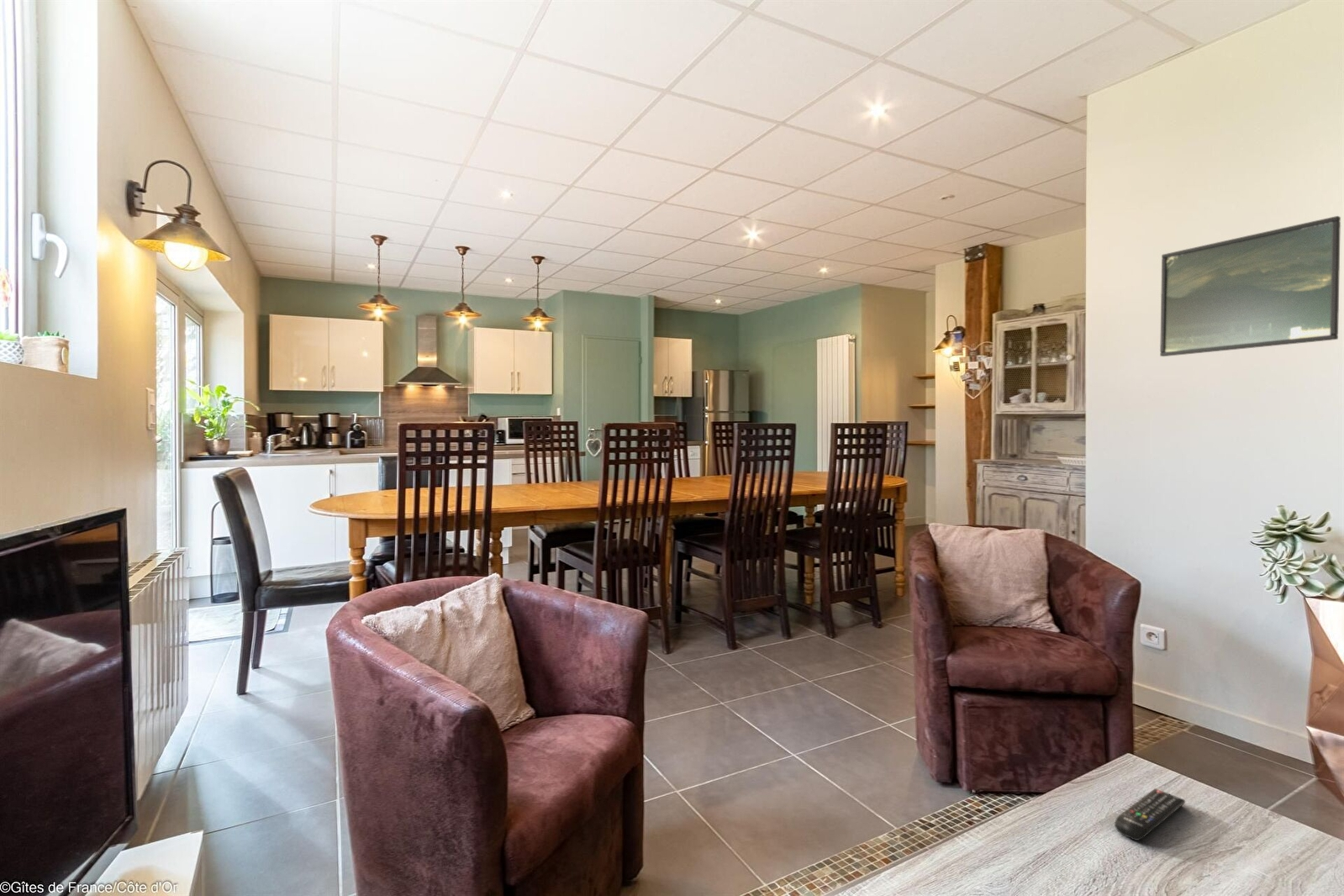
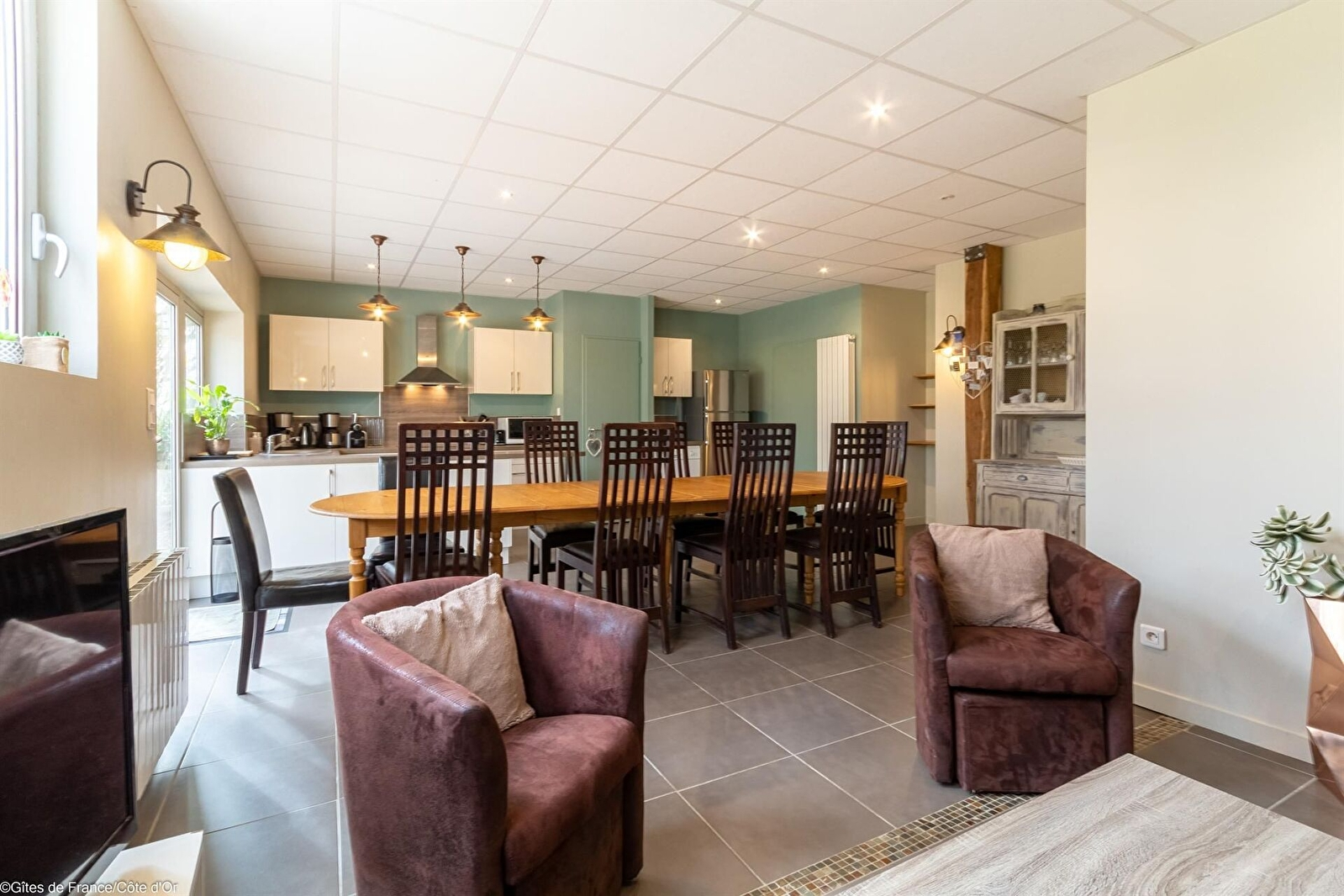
- remote control (1151, 813)
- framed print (1241, 293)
